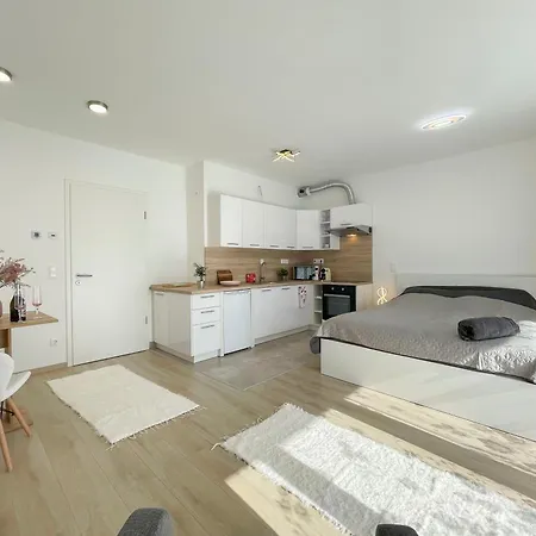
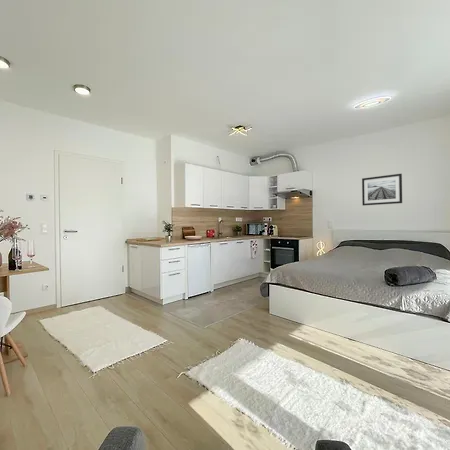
+ wall art (381, 190)
